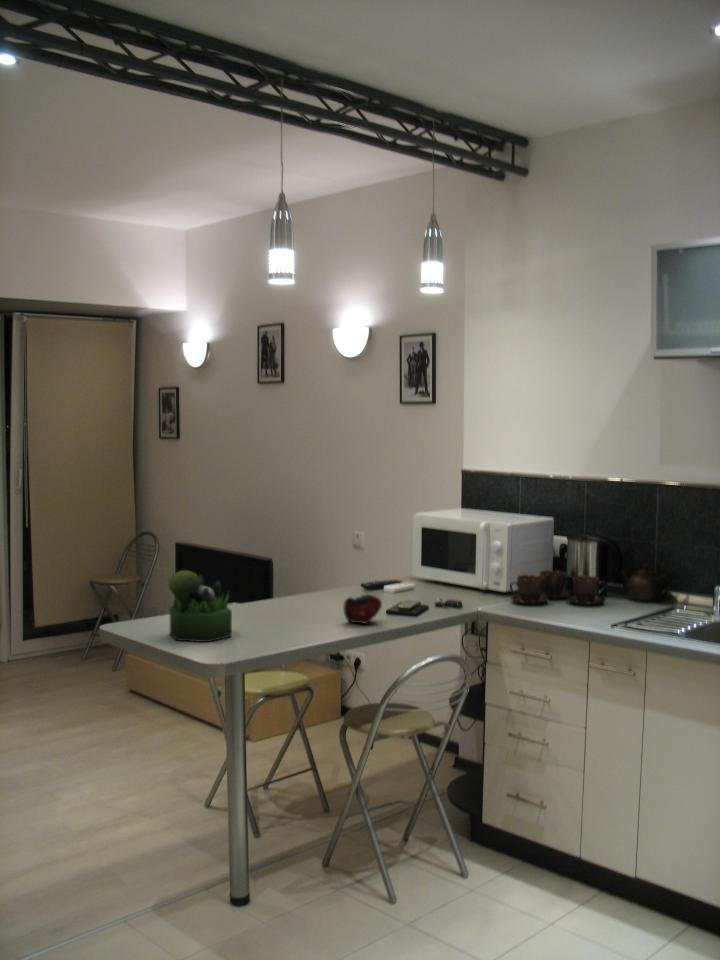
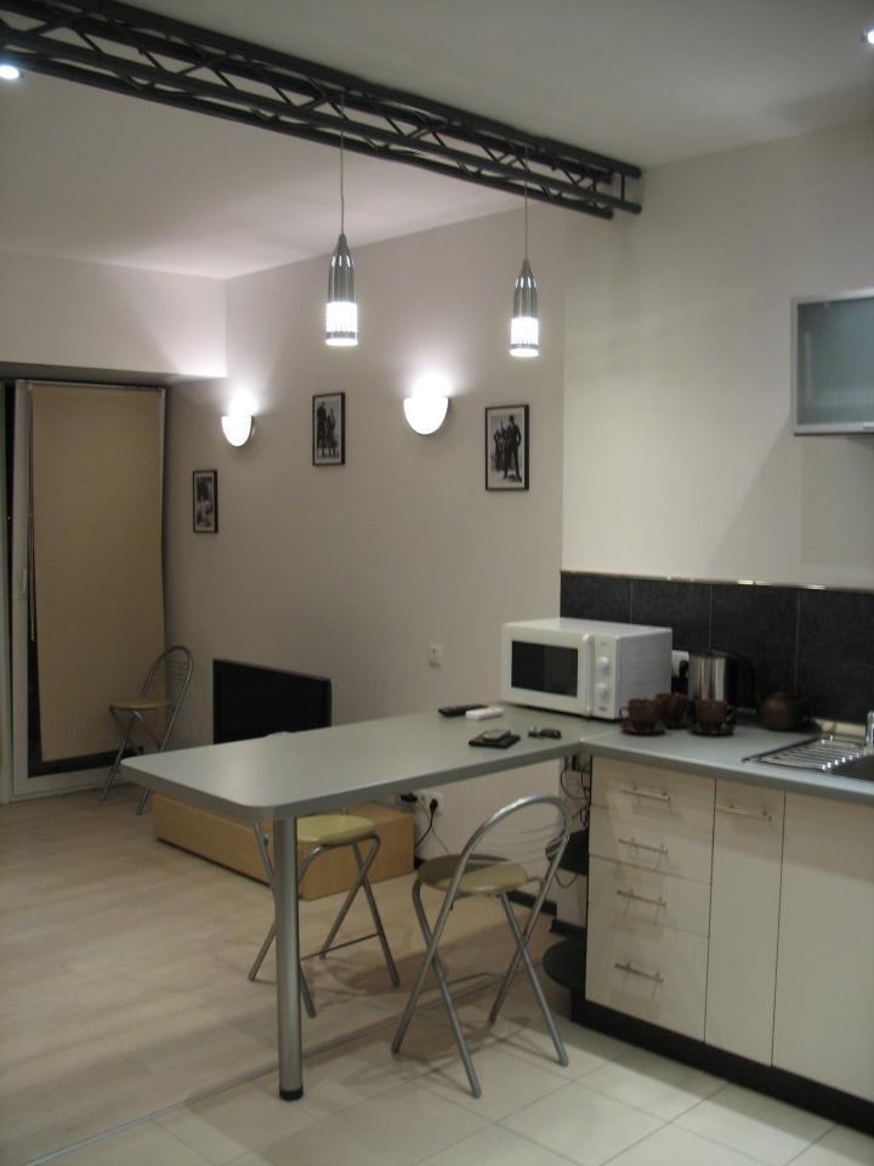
- plant (199, 603)
- fruit (362, 608)
